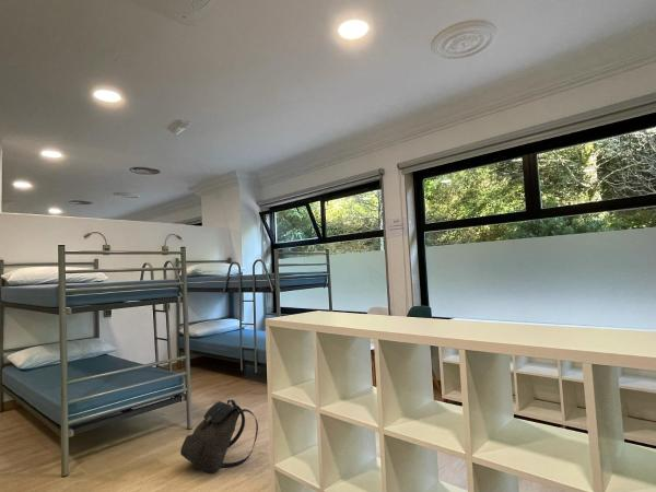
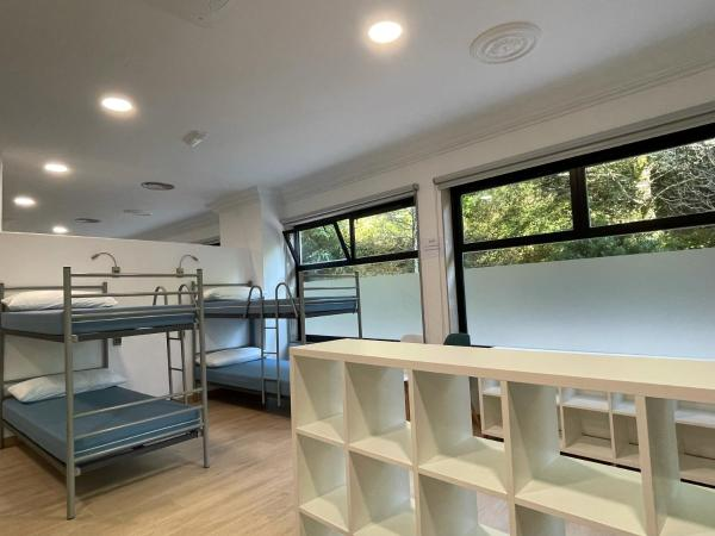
- backpack (220, 432)
